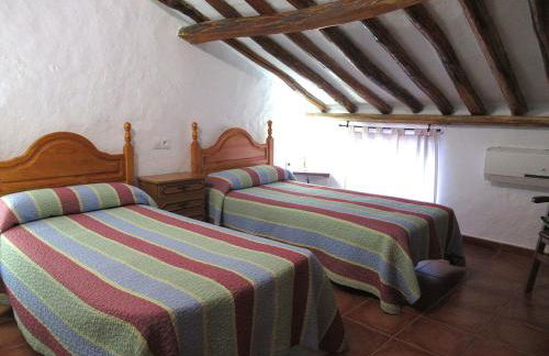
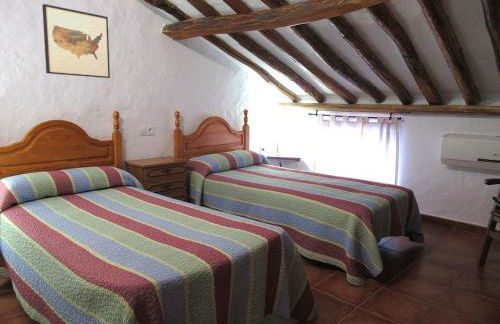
+ wall art (78, 43)
